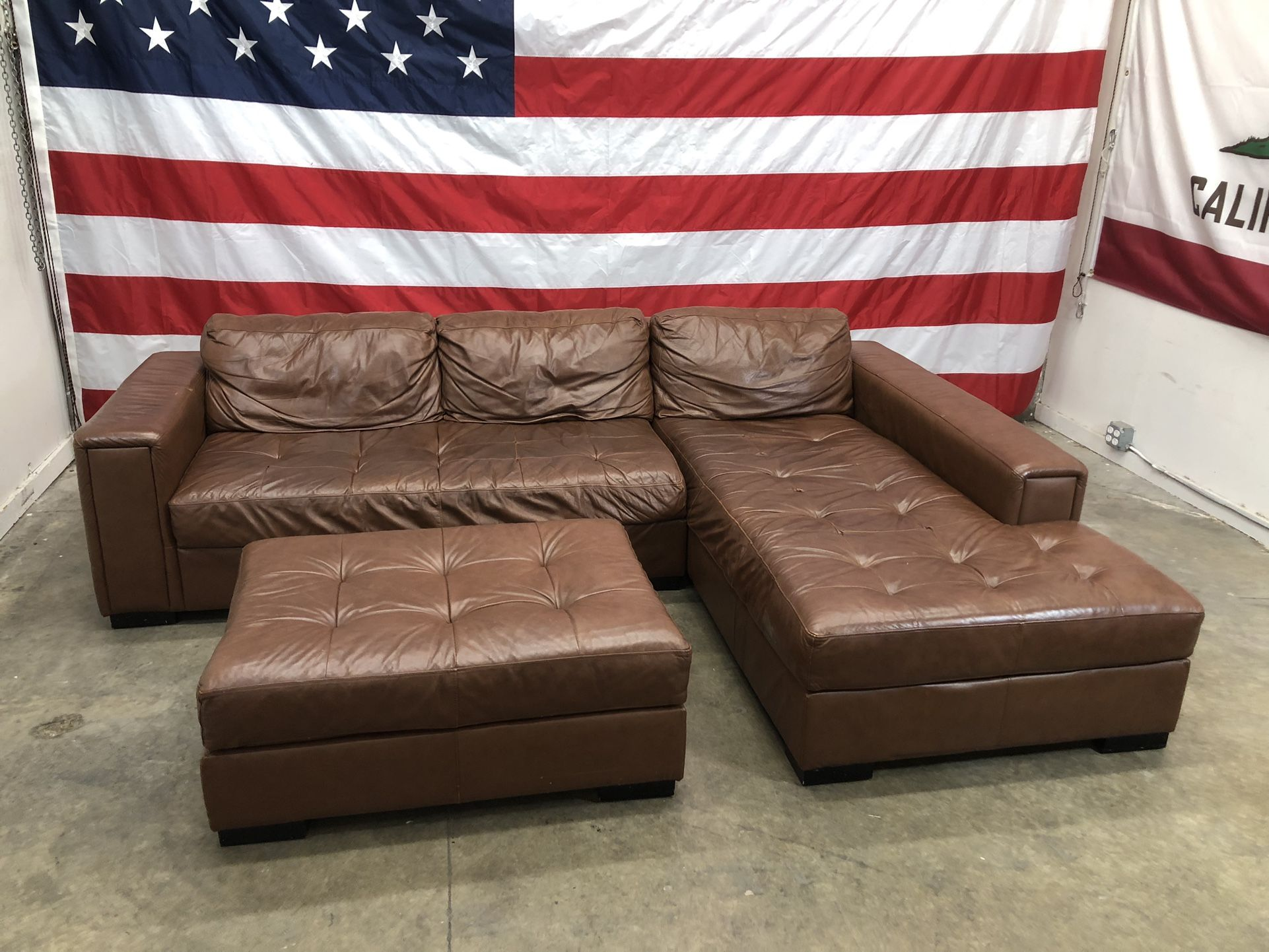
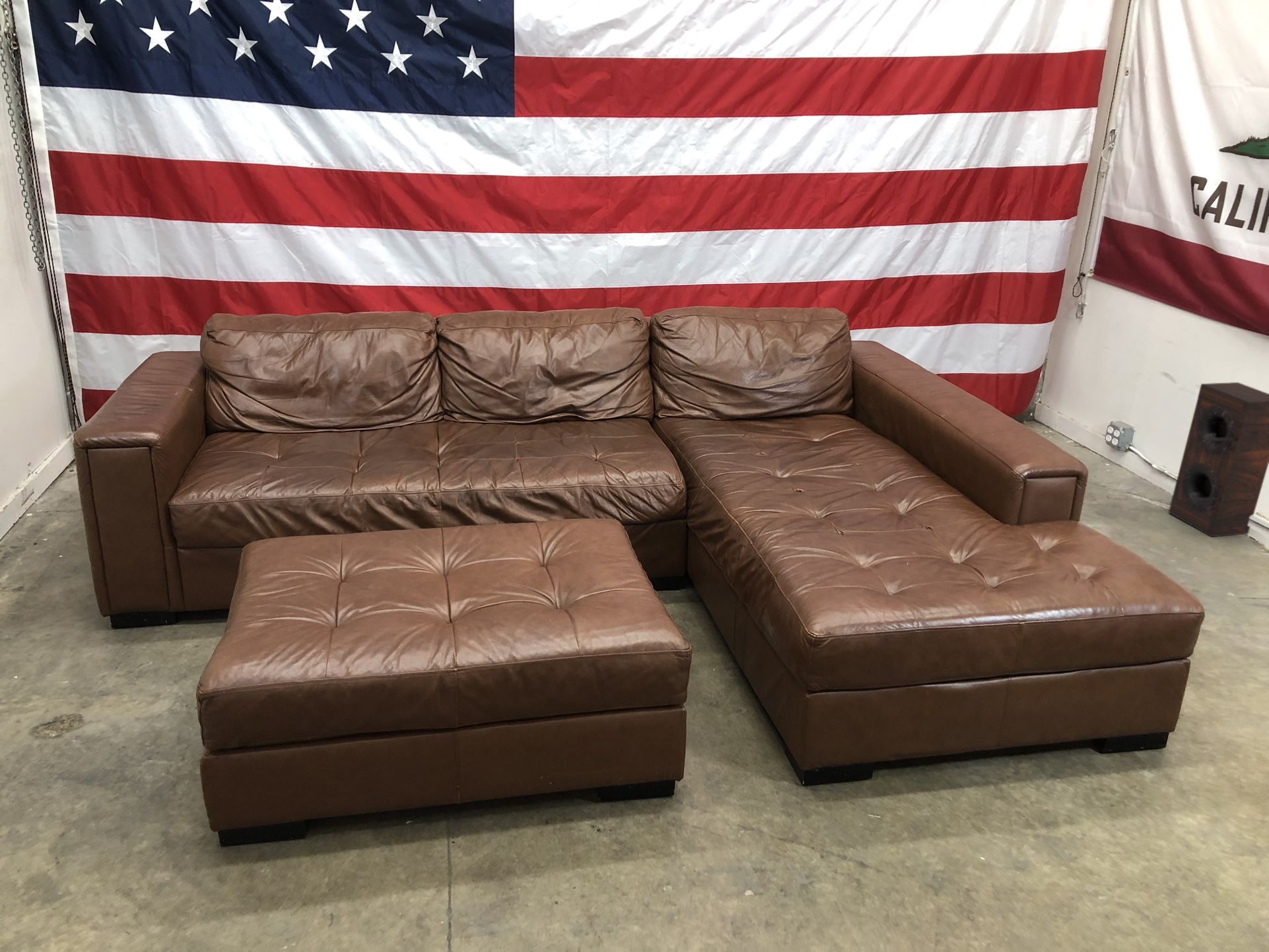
+ speaker (1213, 459)
